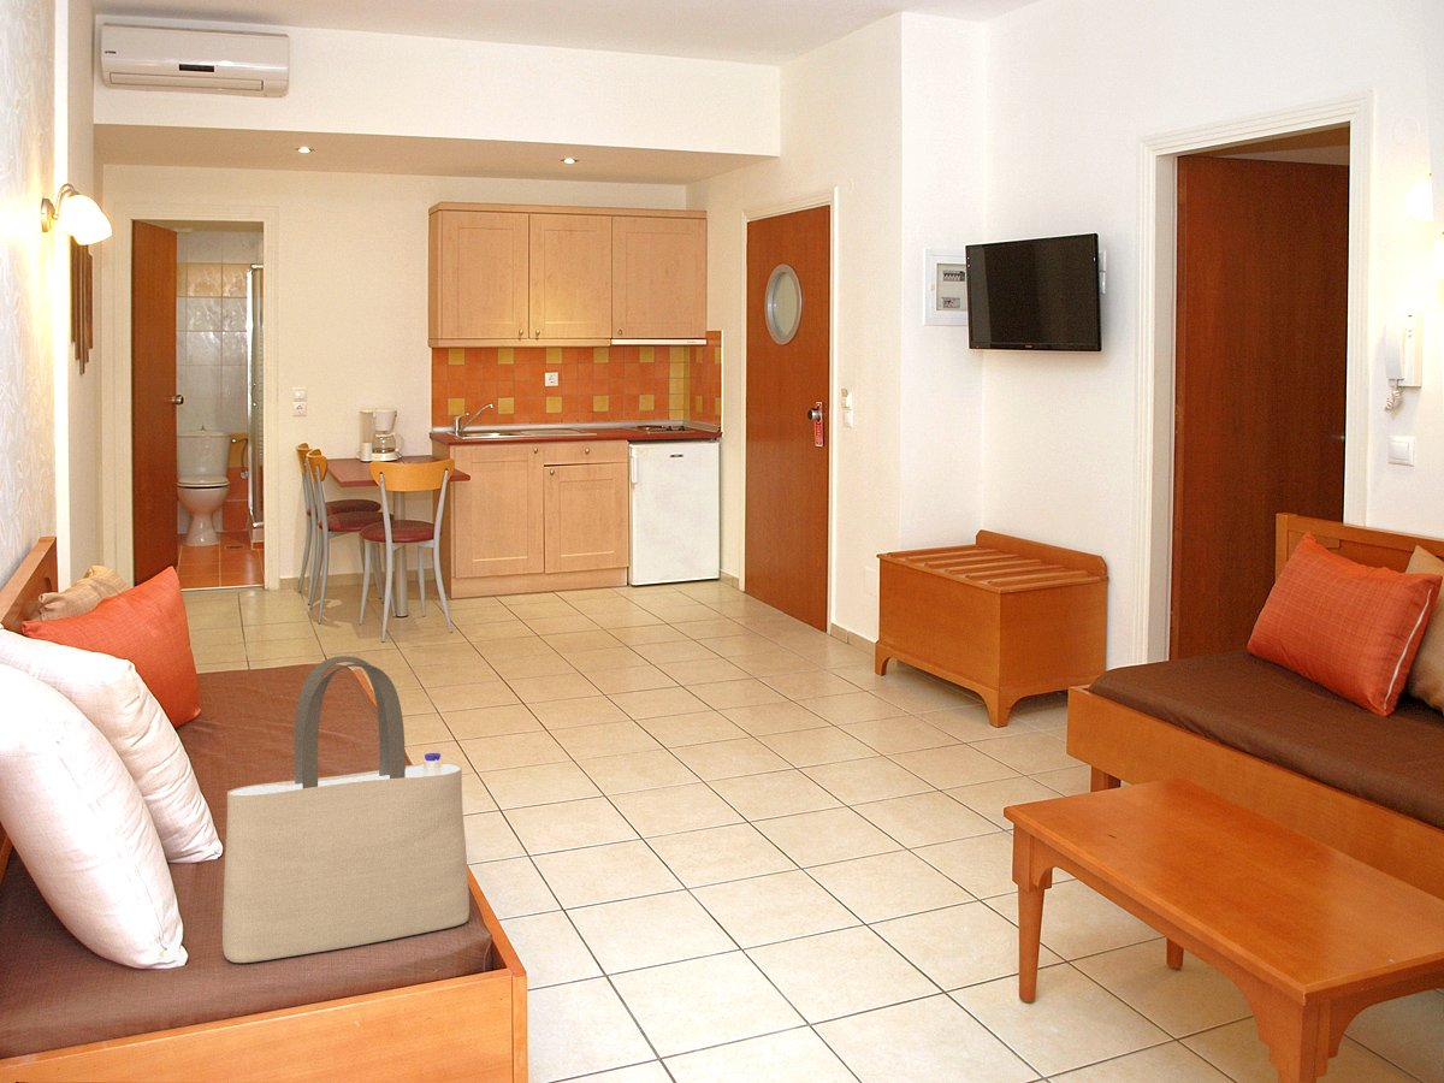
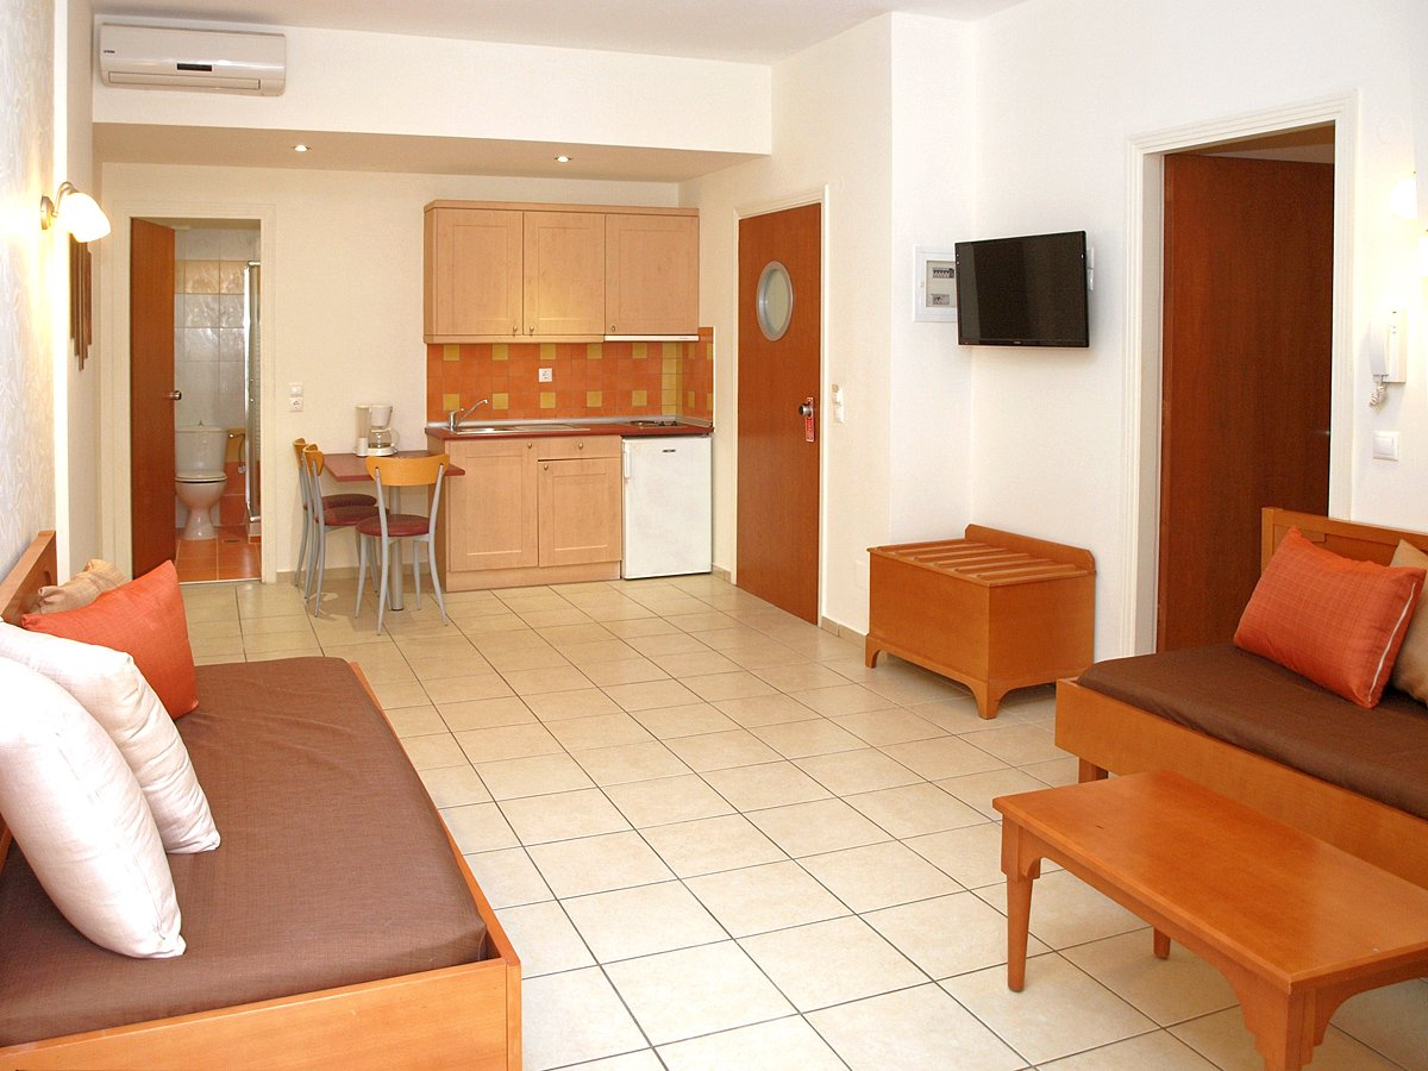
- tote bag (348, 799)
